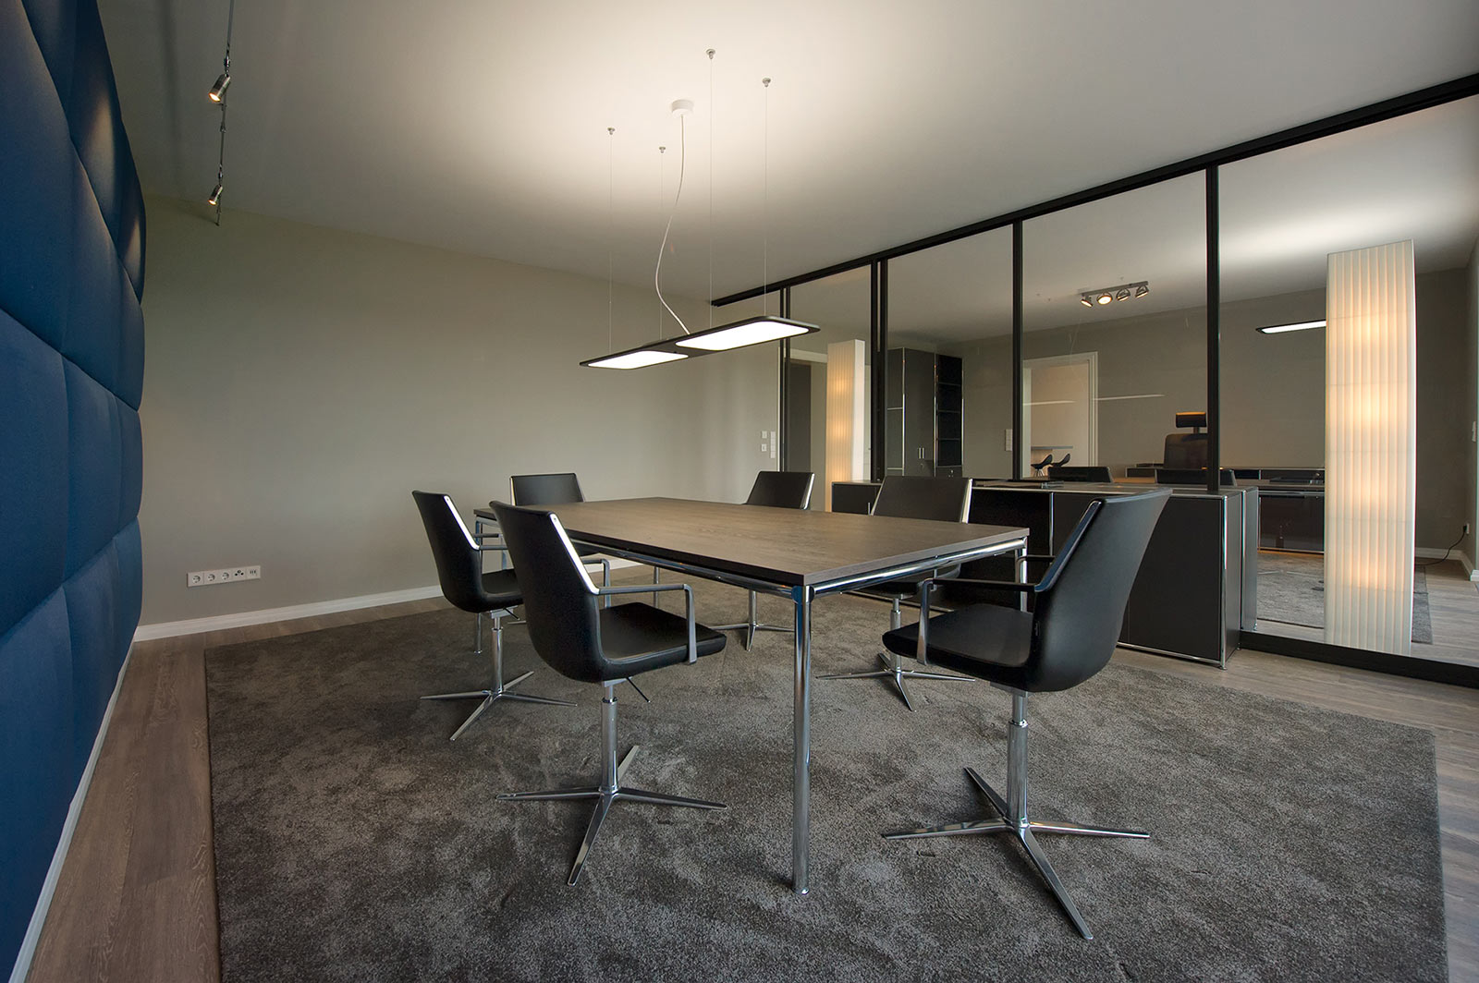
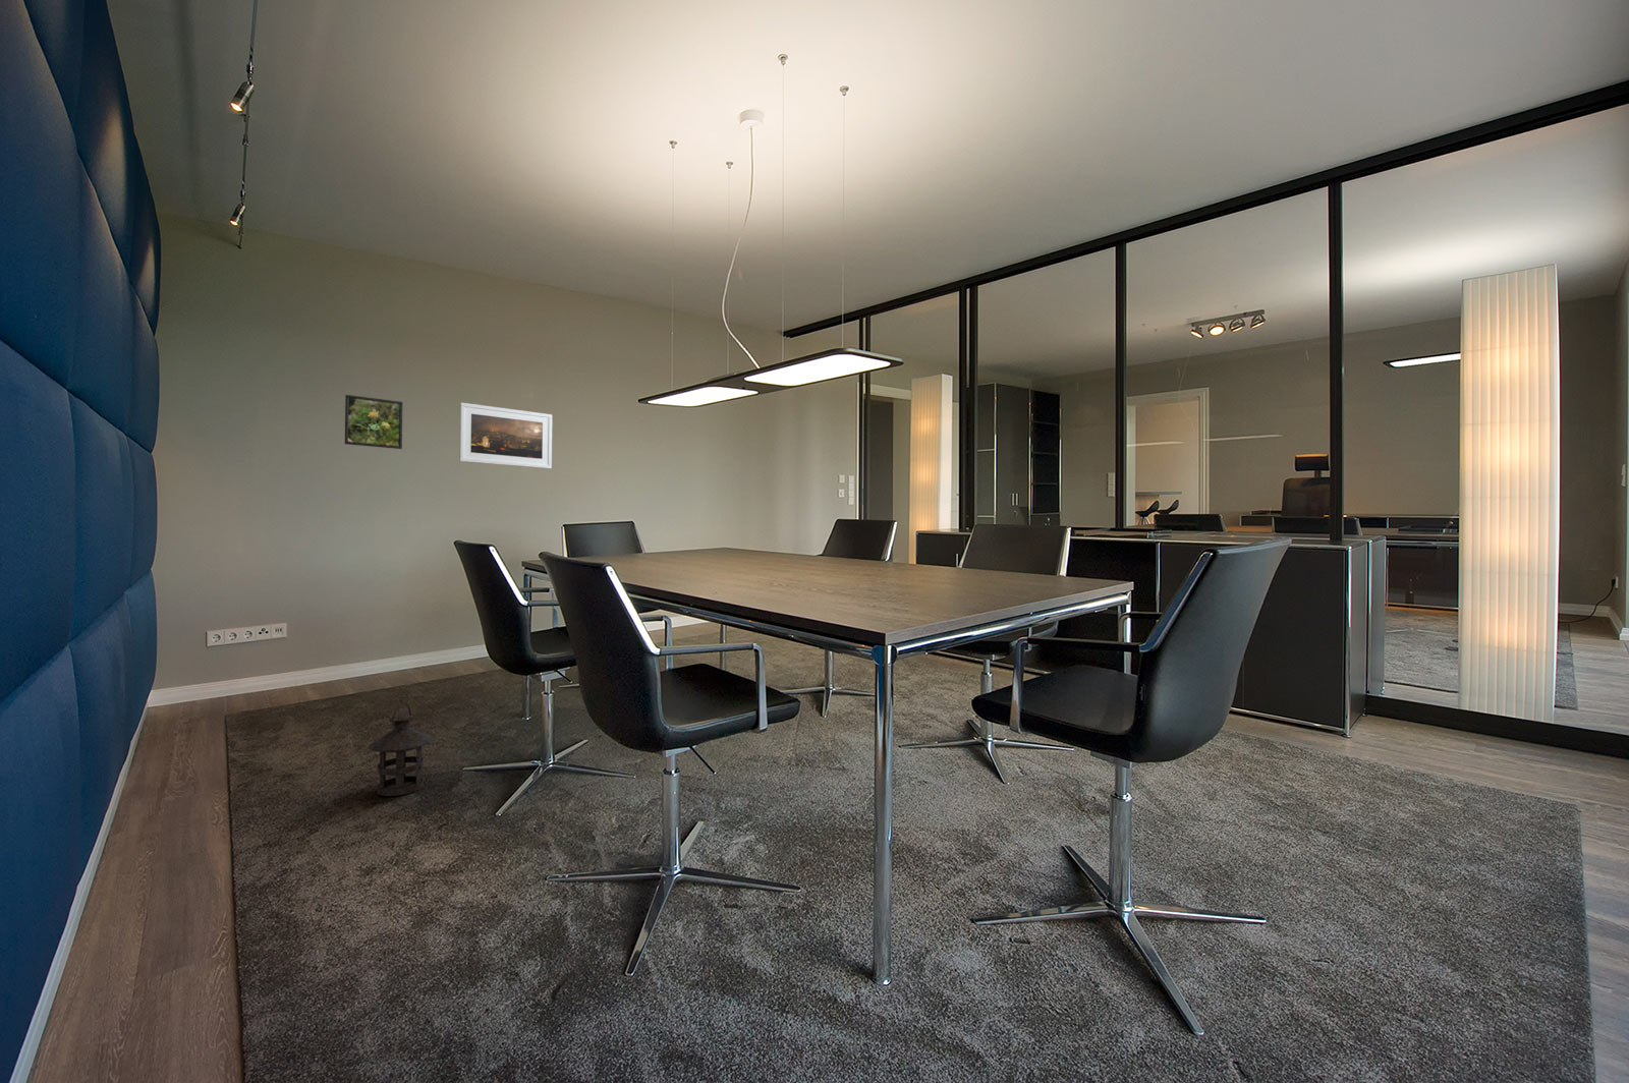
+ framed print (508, 436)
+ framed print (373, 422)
+ lantern (401, 742)
